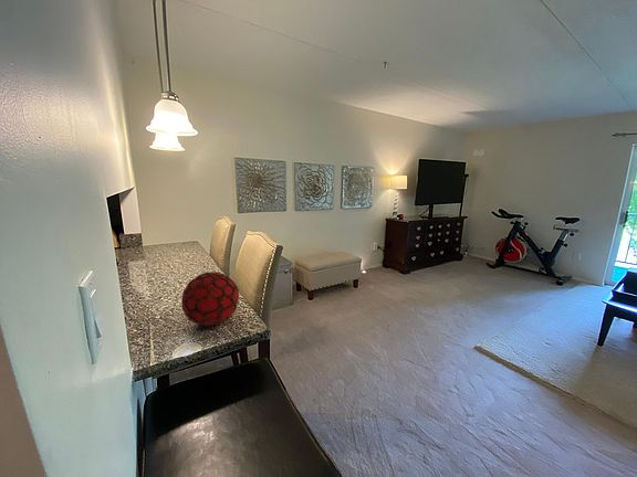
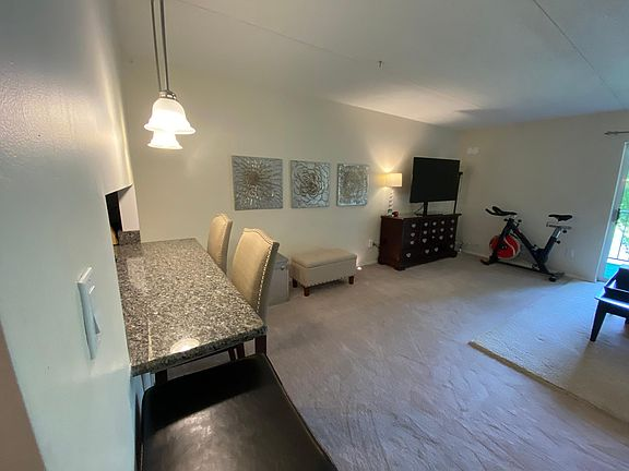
- decorative orb (210, 298)
